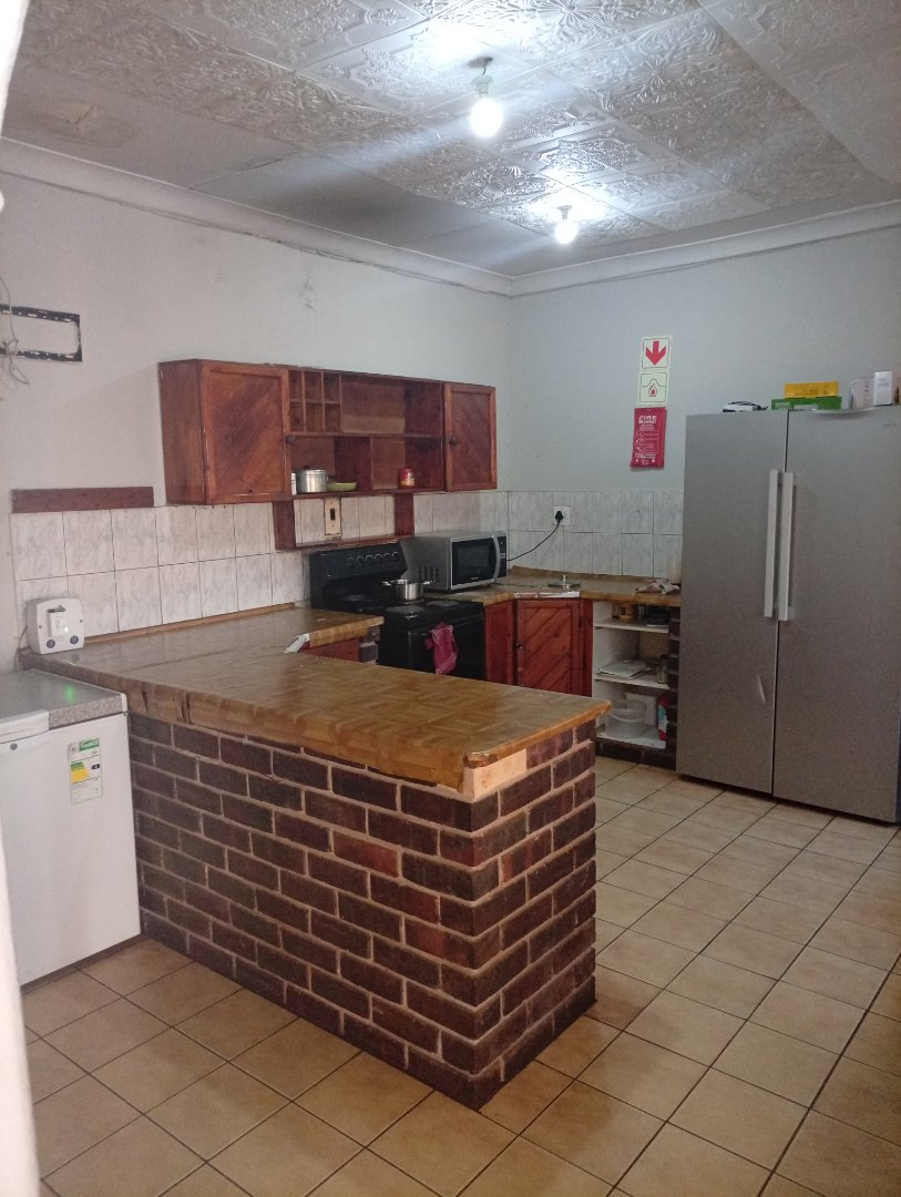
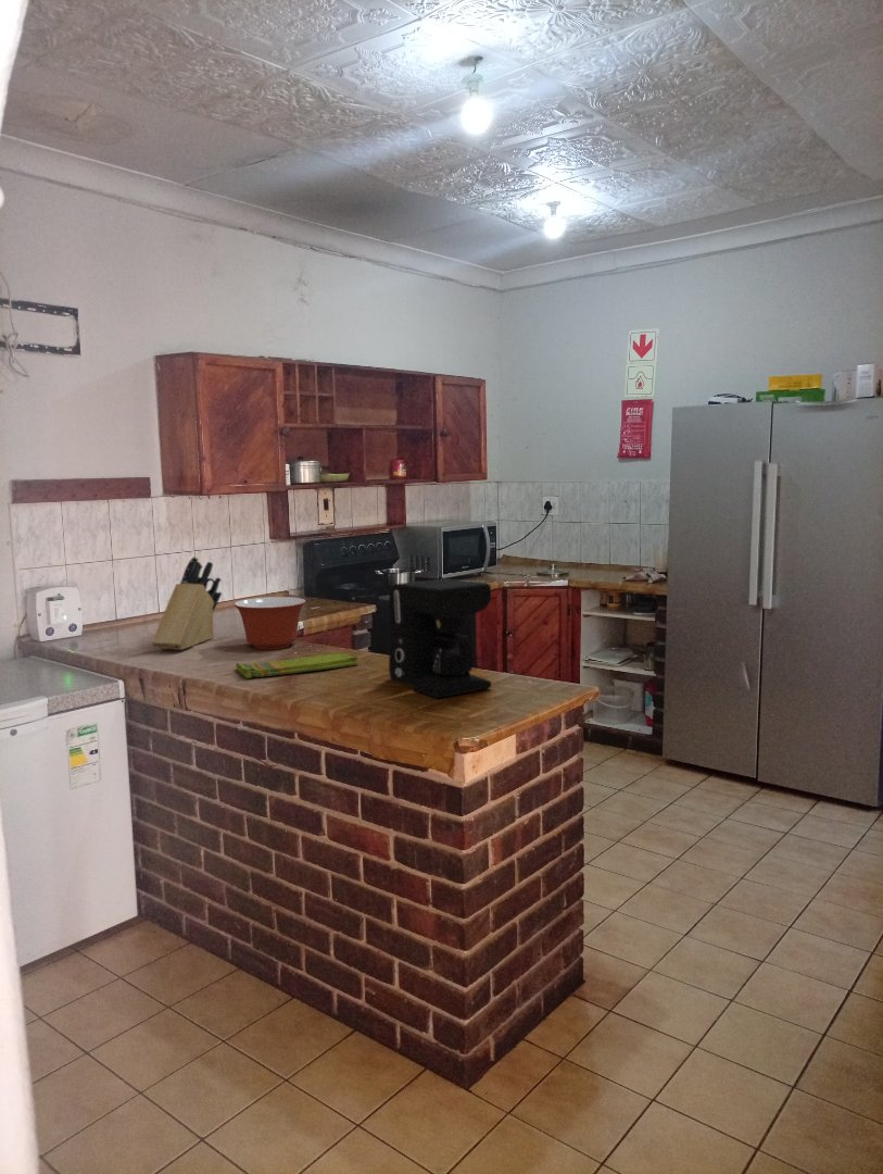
+ coffee maker (440, 635)
+ mixing bowl (270, 624)
+ knife block (188, 601)
+ dish towel (297, 662)
